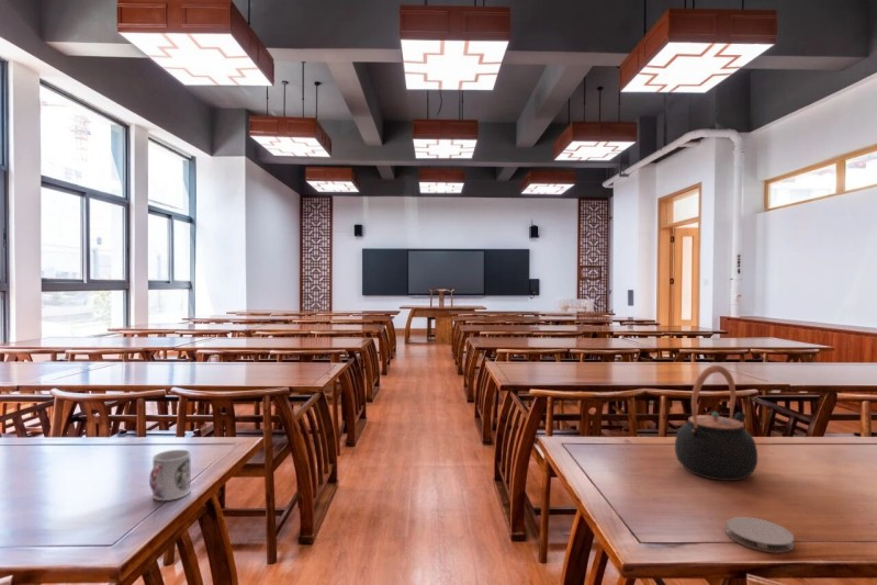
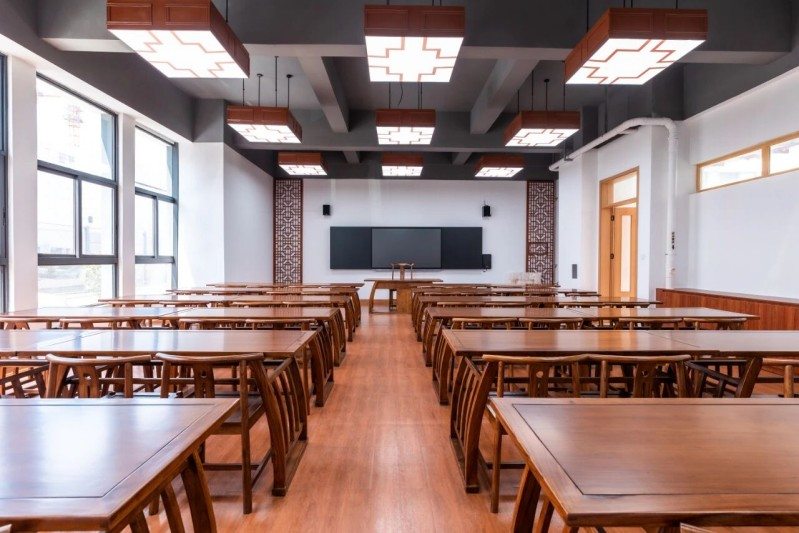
- teapot (719, 417)
- coaster (758, 533)
- cup (167, 476)
